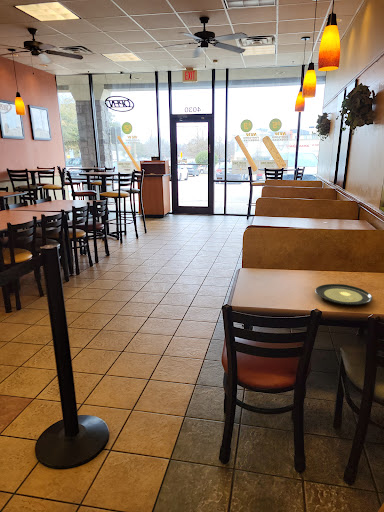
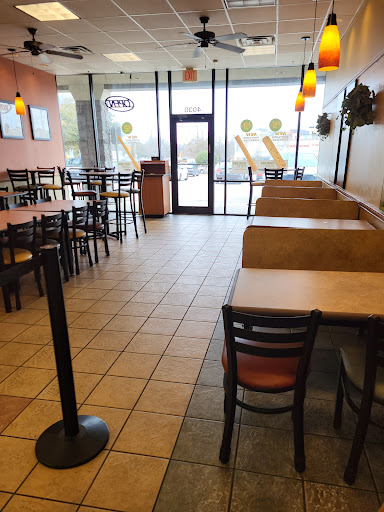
- plate (342, 295)
